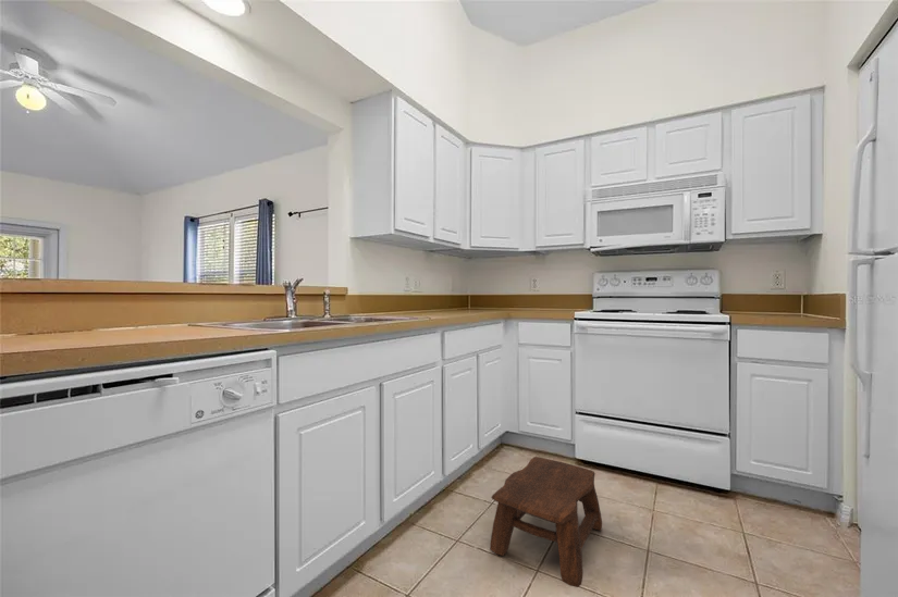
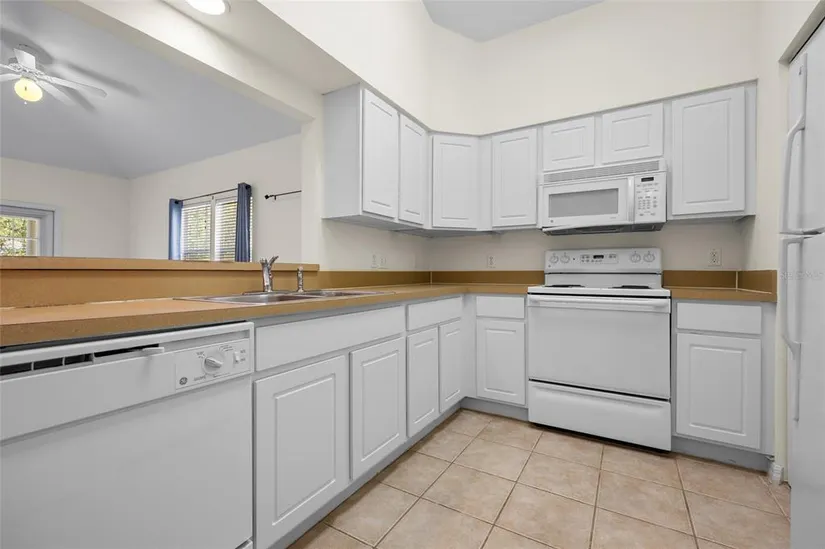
- stool (551, 510)
